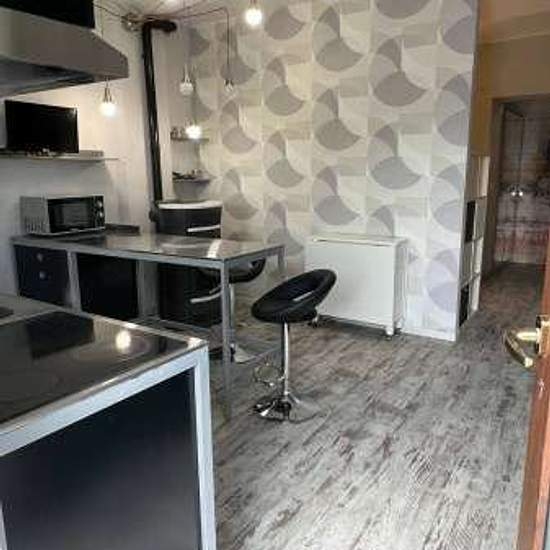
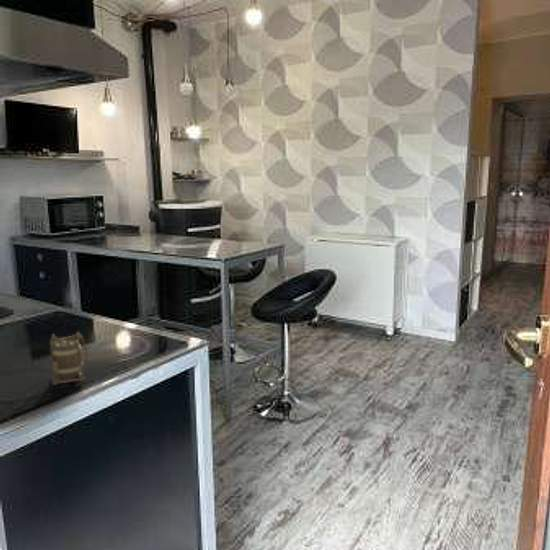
+ mug (69, 355)
